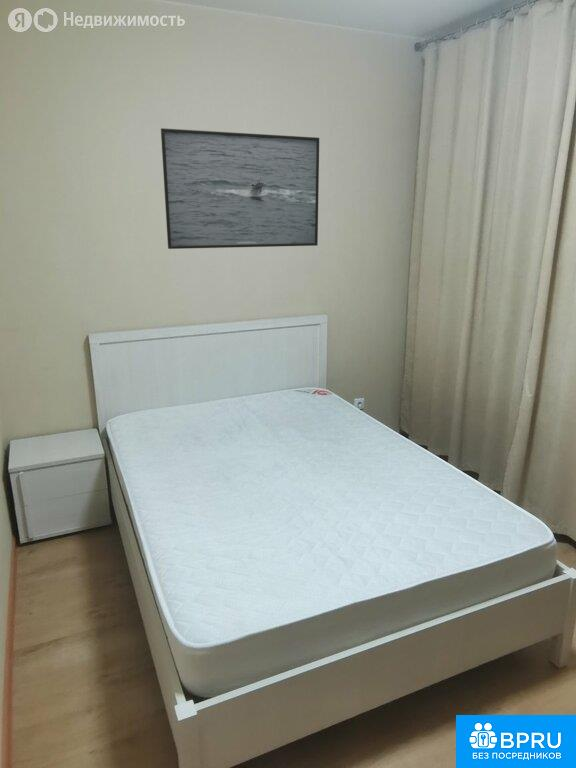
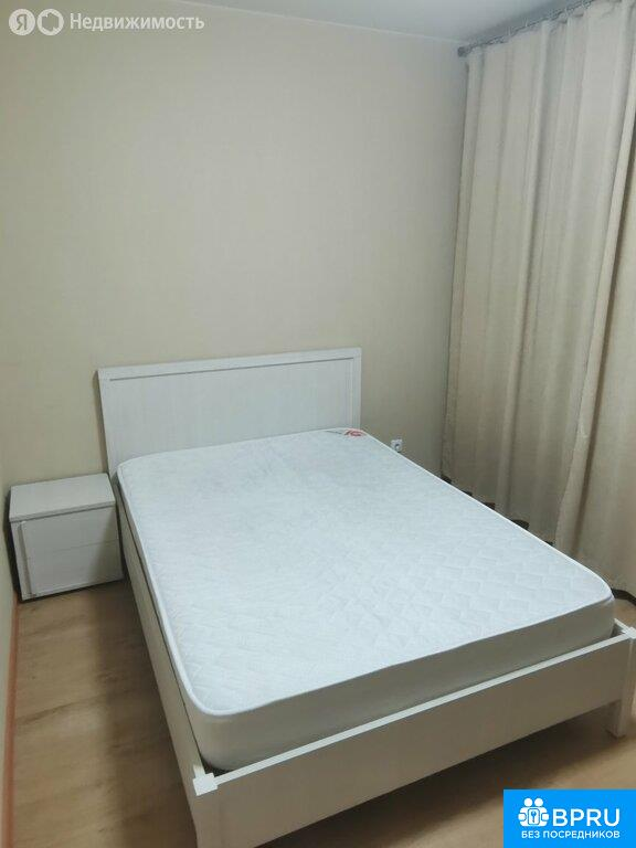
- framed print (245, 191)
